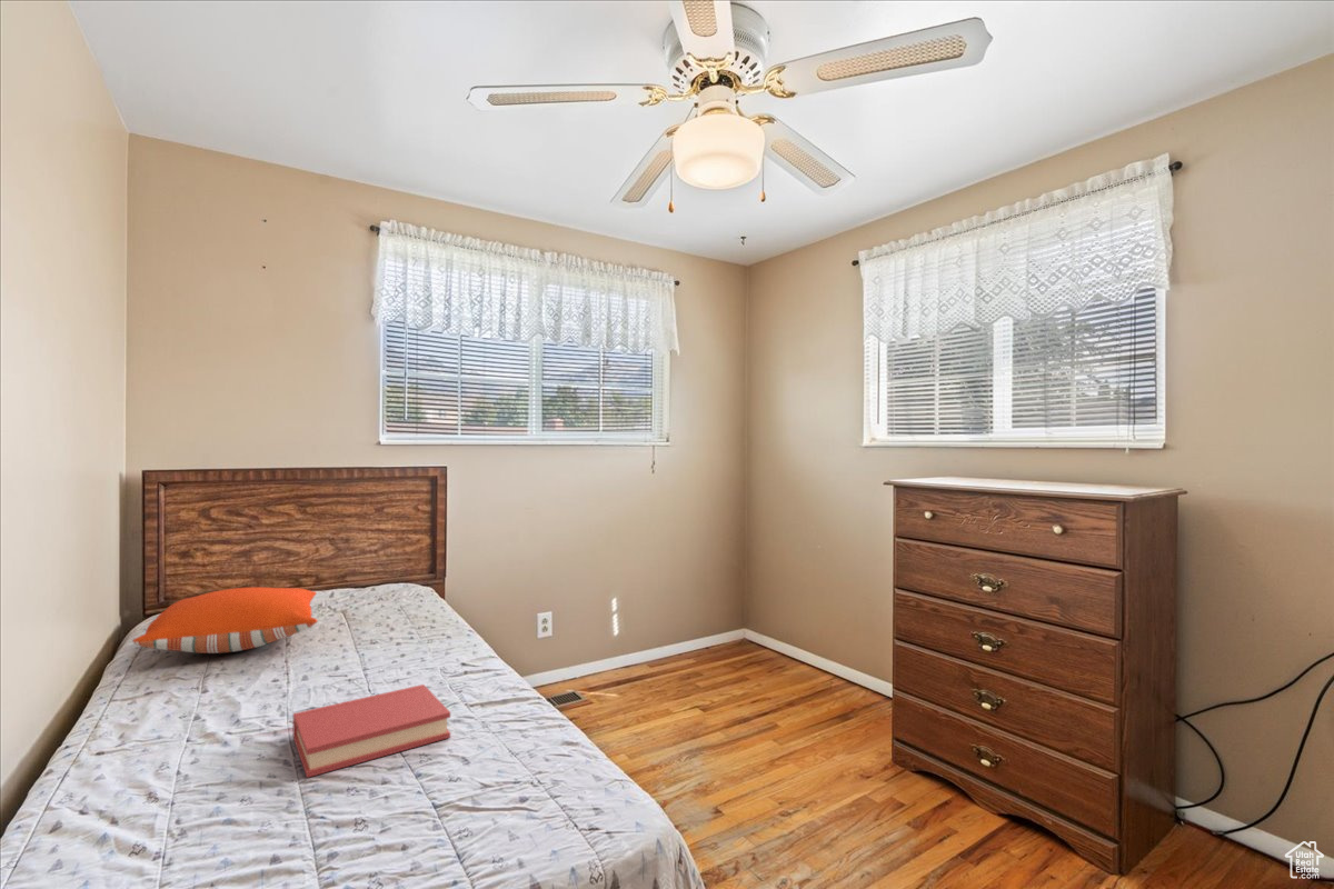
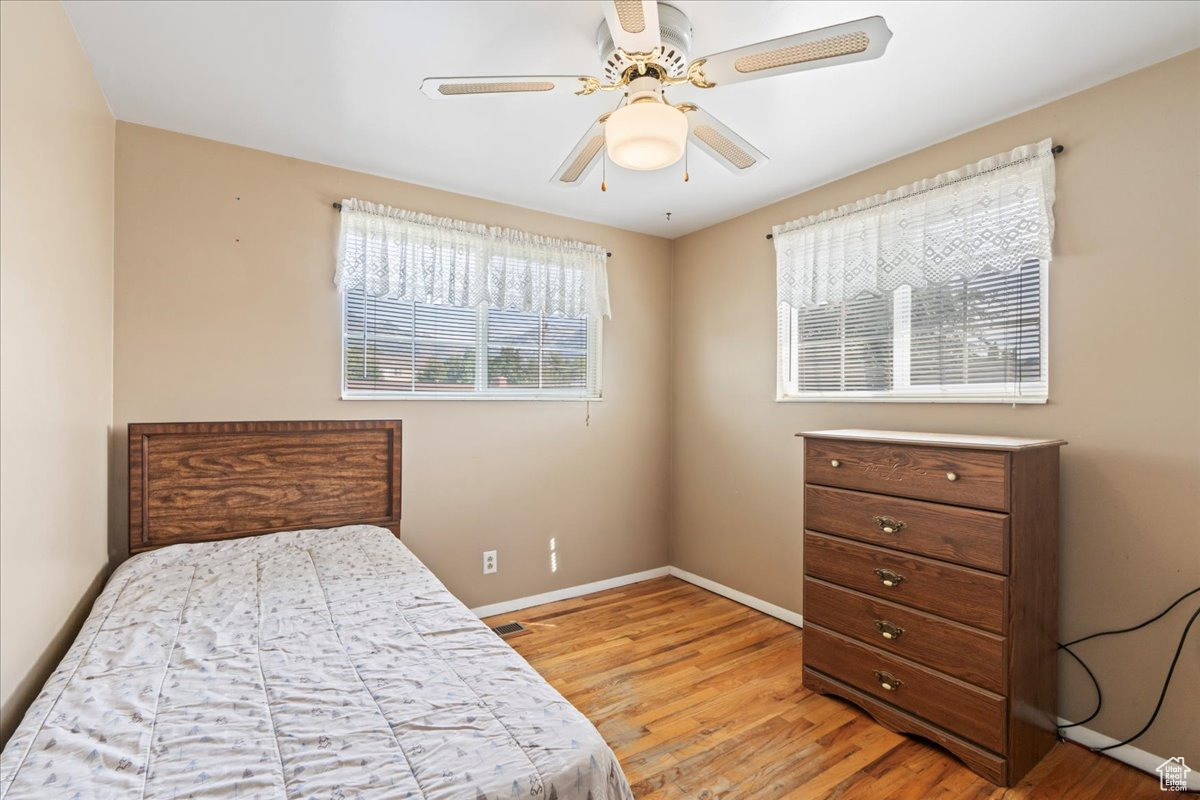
- hardback book (371, 725)
- pillow (239, 615)
